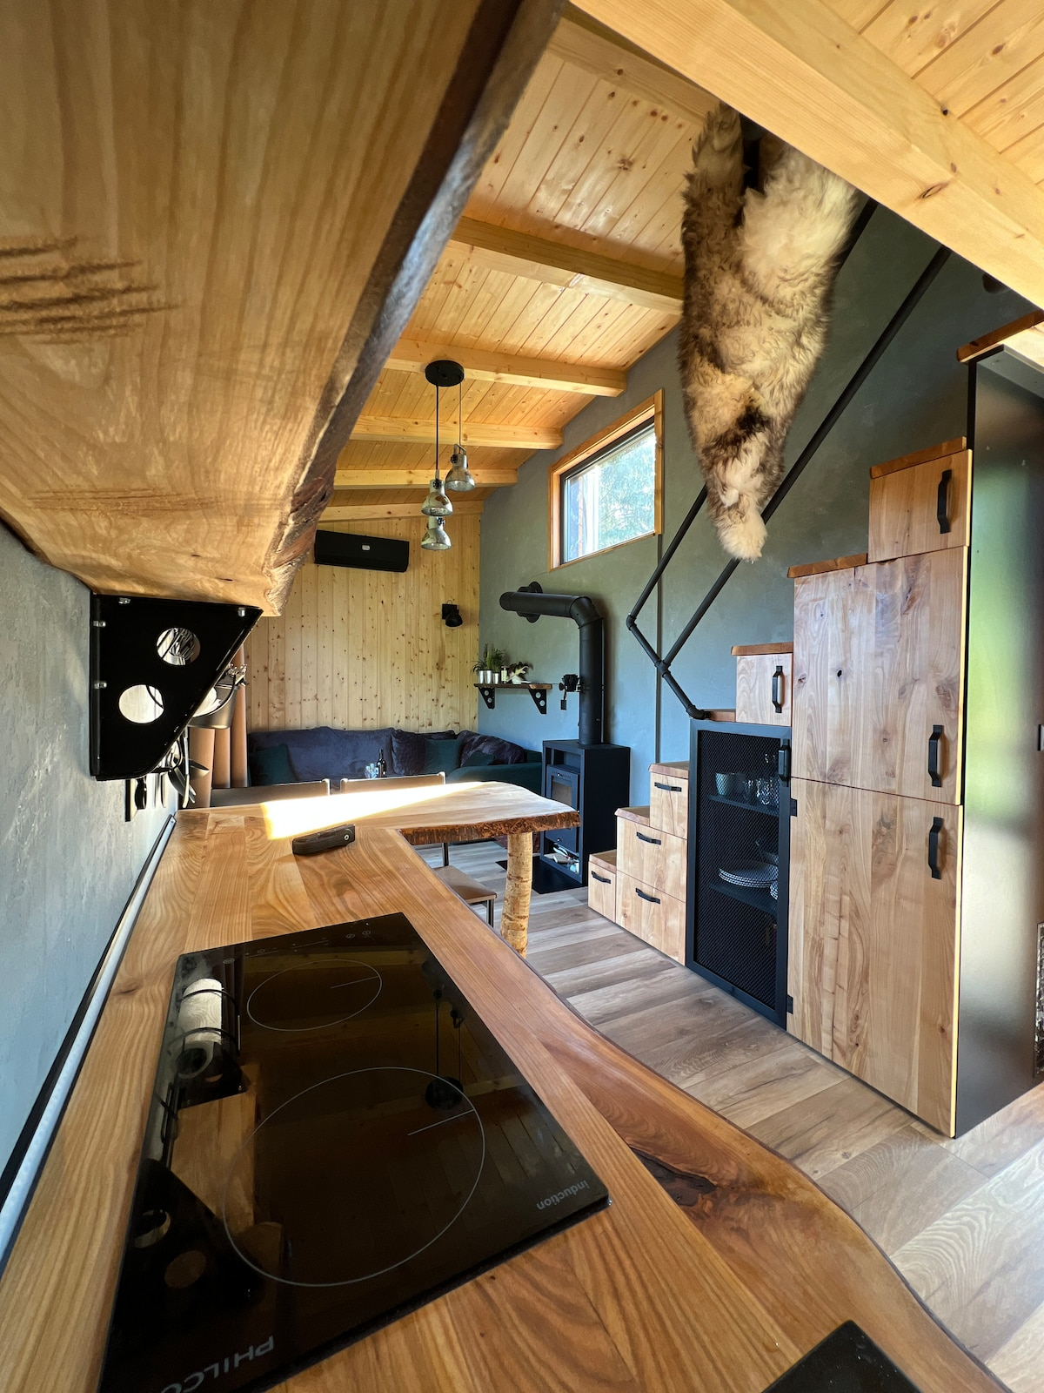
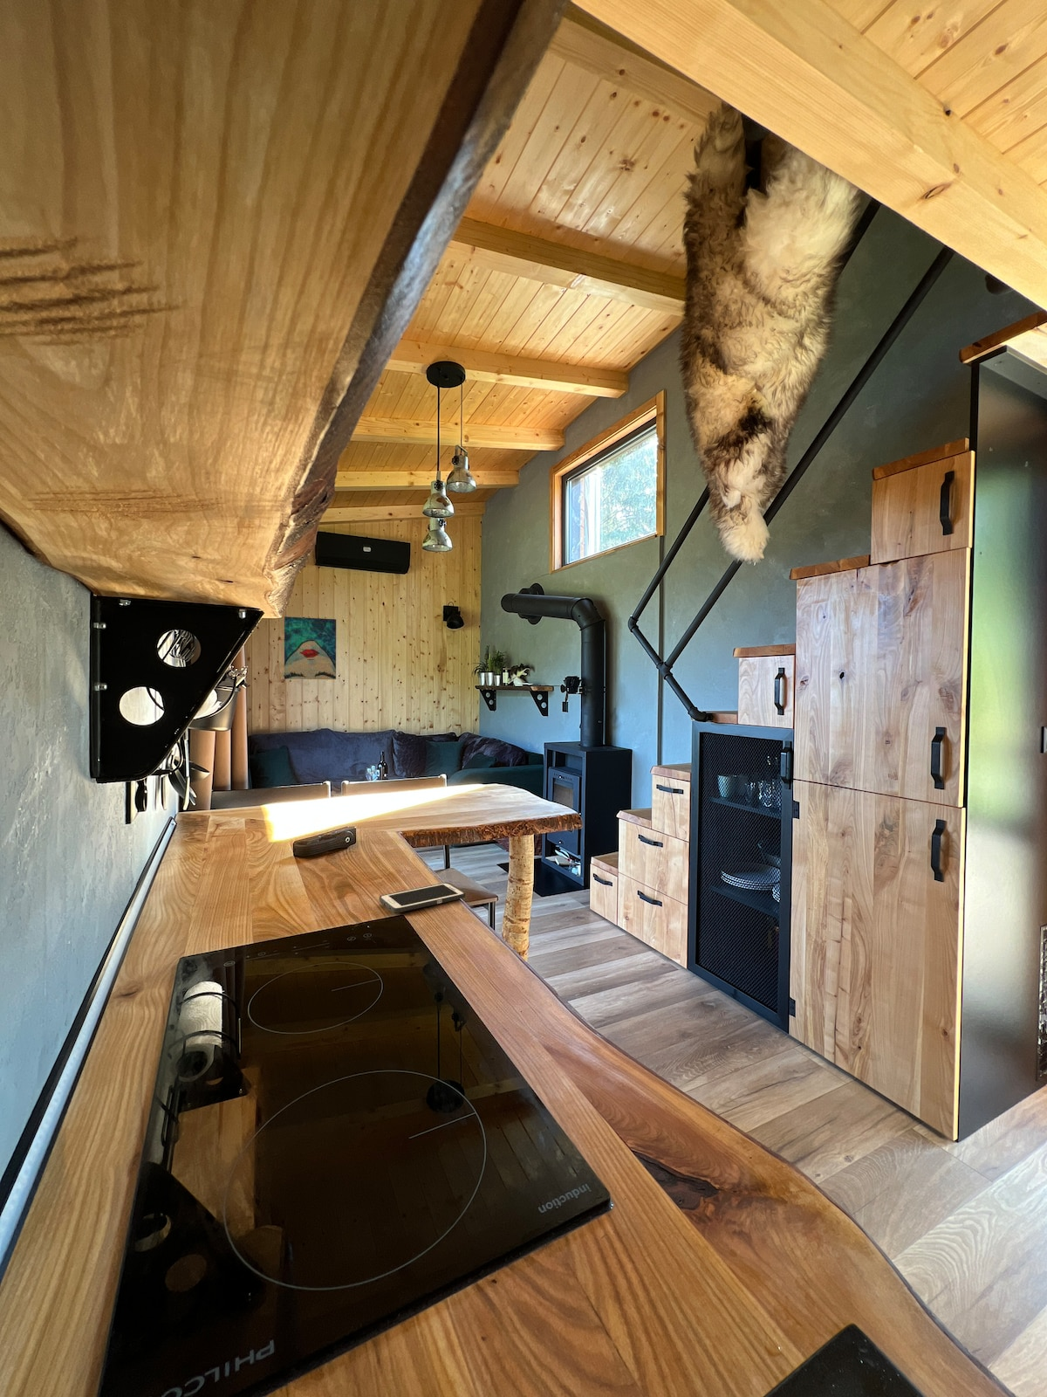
+ cell phone (422, 897)
+ wall art (310, 648)
